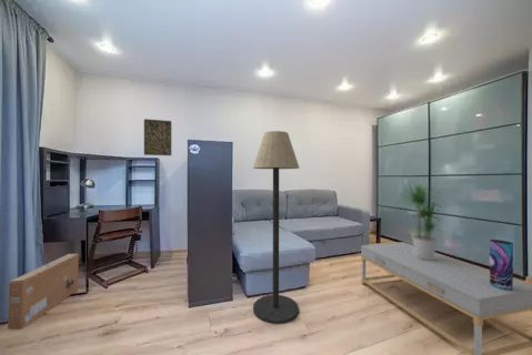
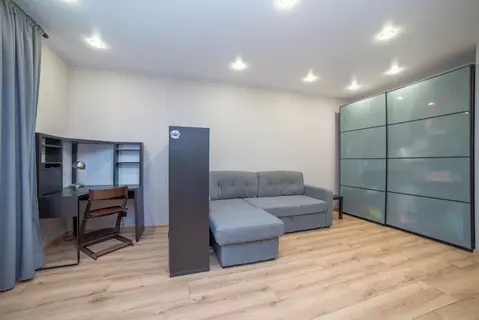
- floor lamp (275, 221)
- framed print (158, 138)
- cardboard box (49, 285)
- potted plant (420, 217)
- decorative container (501, 264)
- coffee table (429, 285)
